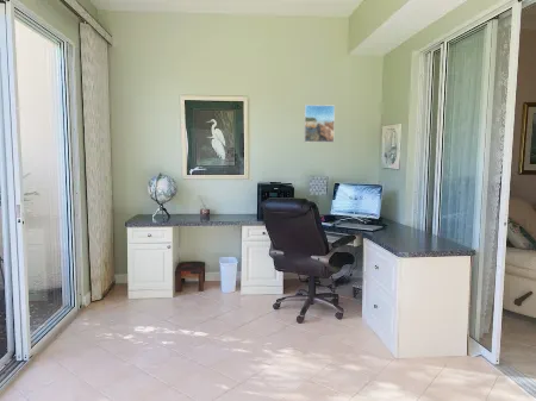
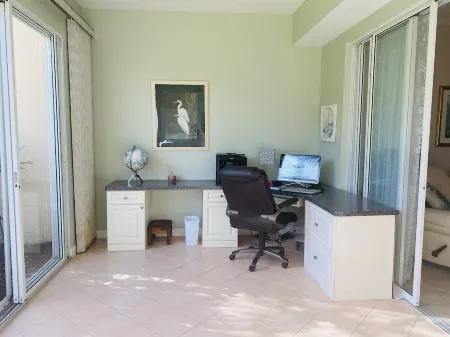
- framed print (319, 124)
